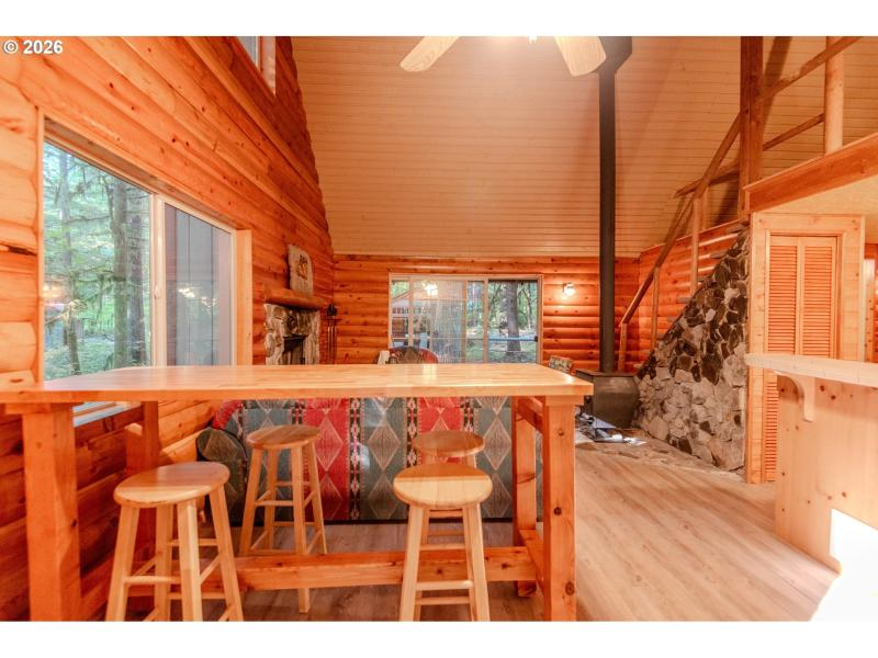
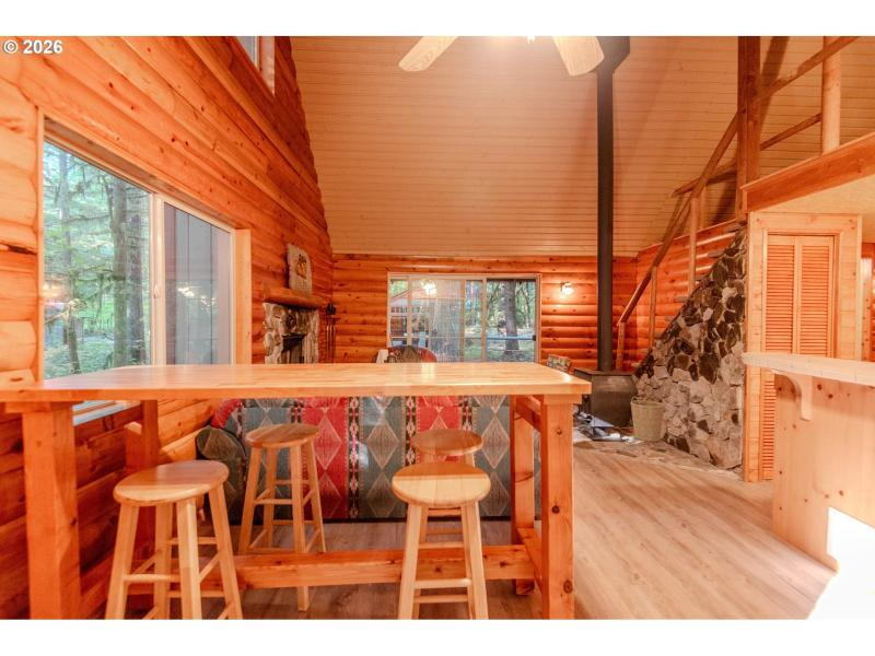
+ basket (646, 417)
